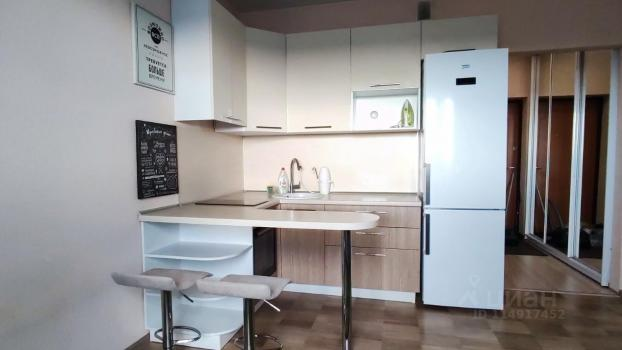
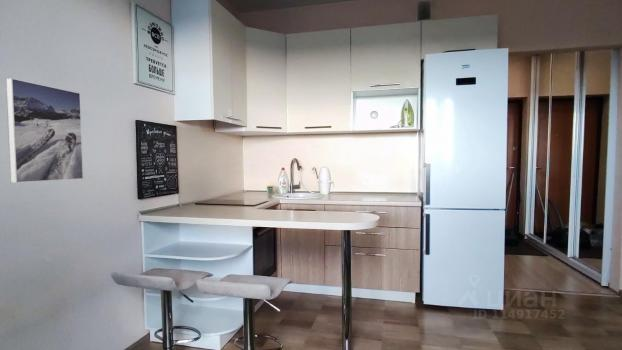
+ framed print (48, 133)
